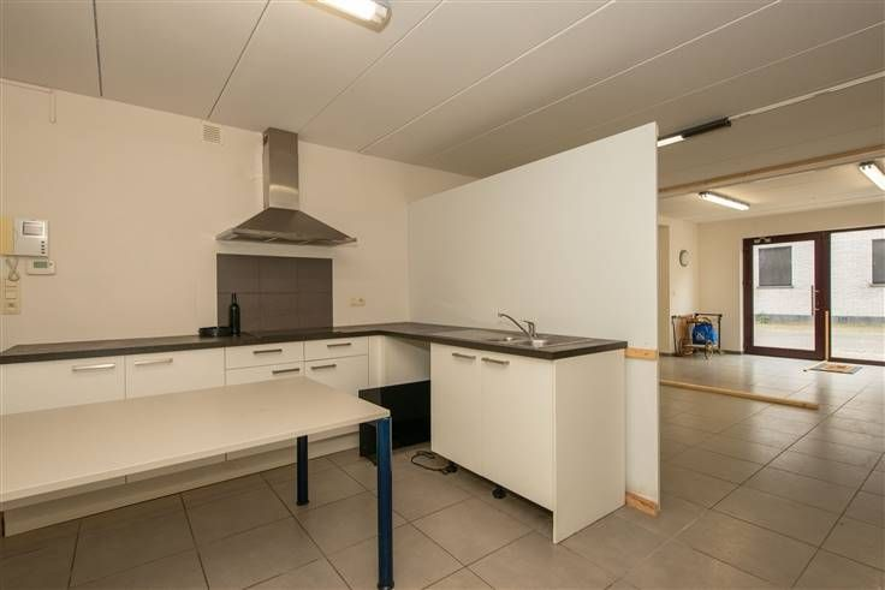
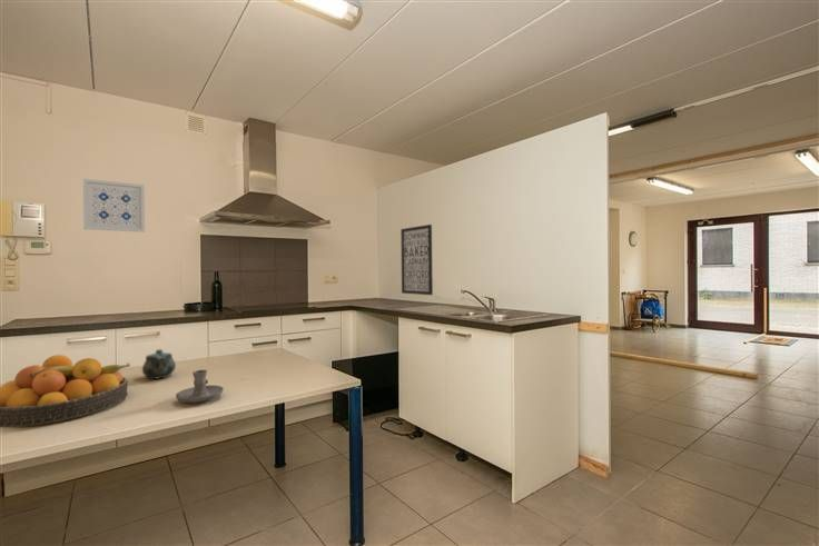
+ chinaware (159, 363)
+ fruit bowl (61, 383)
+ wall art (415, 260)
+ candle holder (200, 384)
+ wall art (115, 206)
